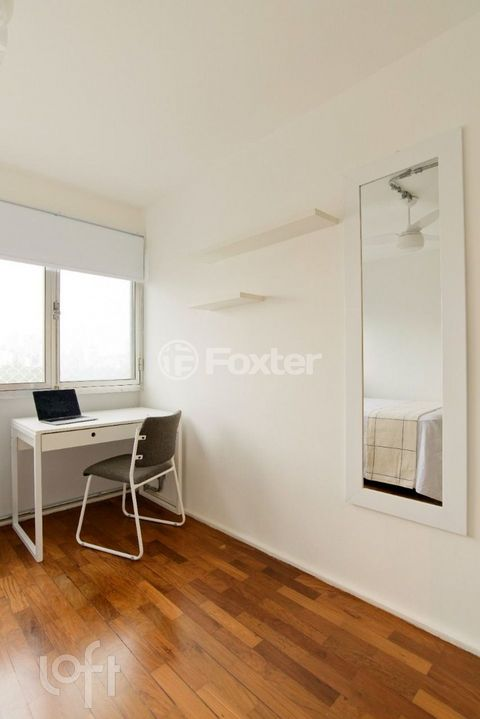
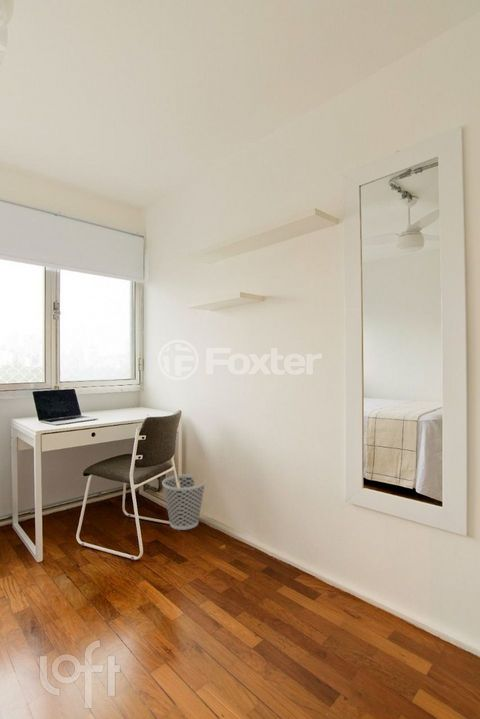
+ wastebasket (184, 502)
